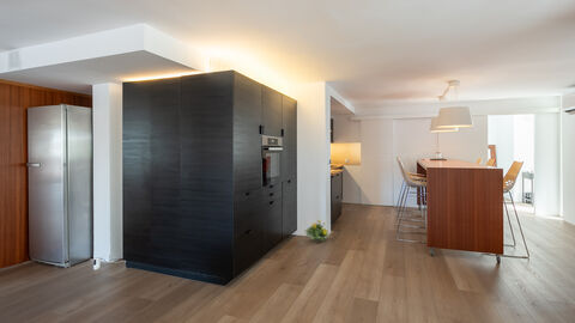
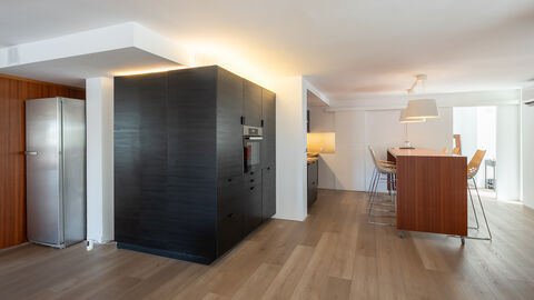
- flowering plant (316, 230)
